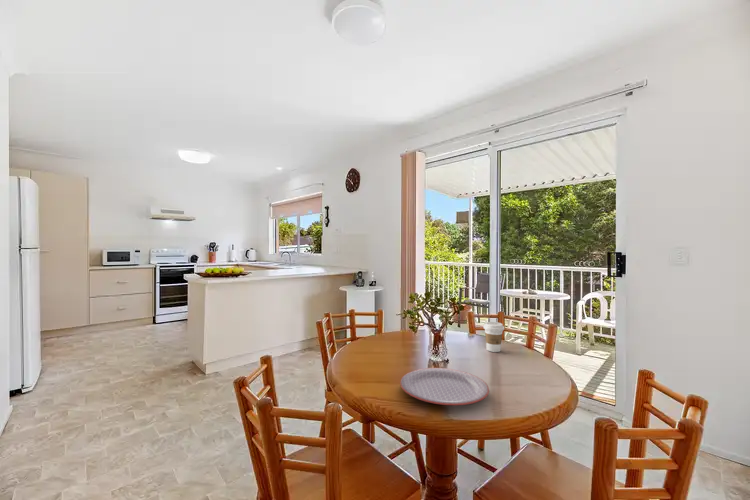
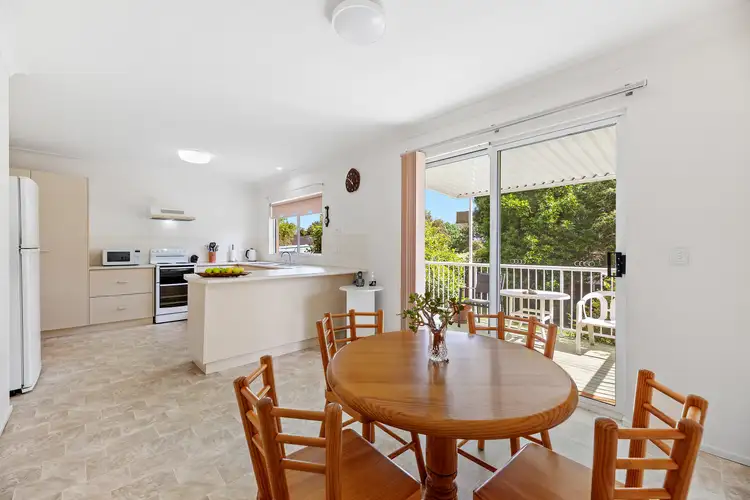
- coffee cup (493, 336)
- plate (443, 387)
